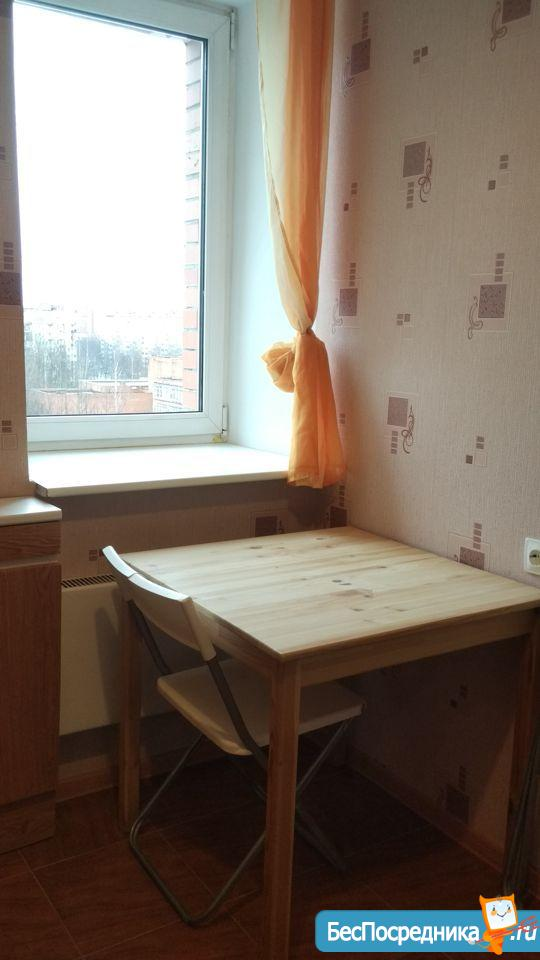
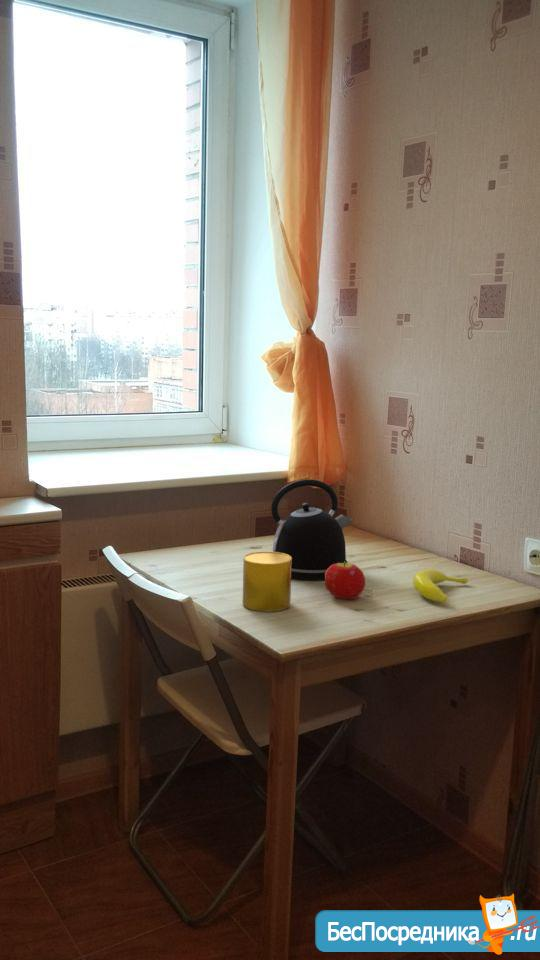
+ cup (267, 580)
+ fruit (345, 578)
+ banana (437, 582)
+ kettle (309, 524)
